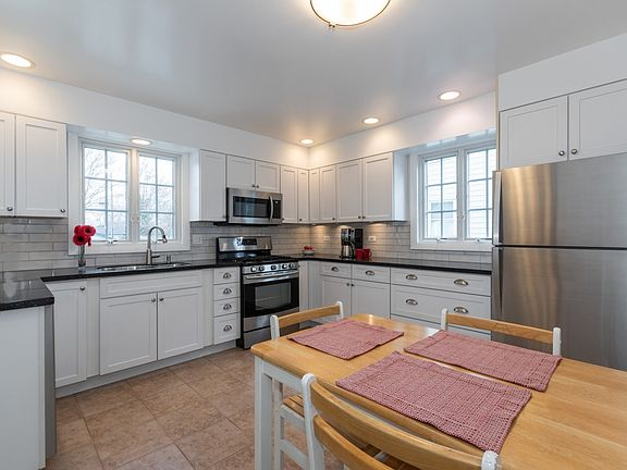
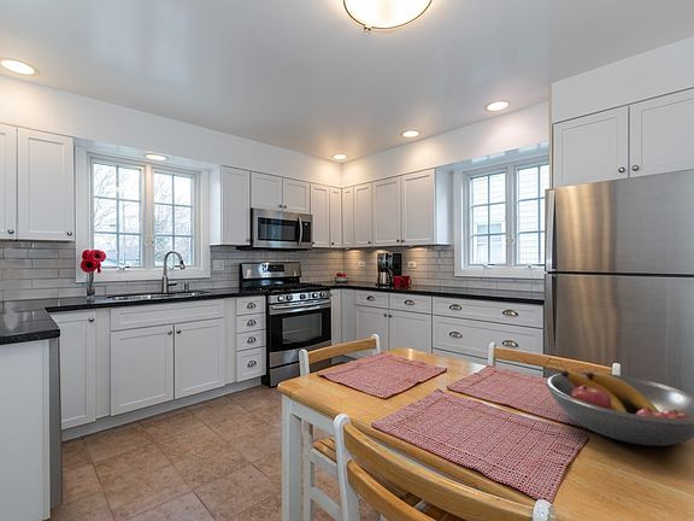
+ fruit bowl (622, 405)
